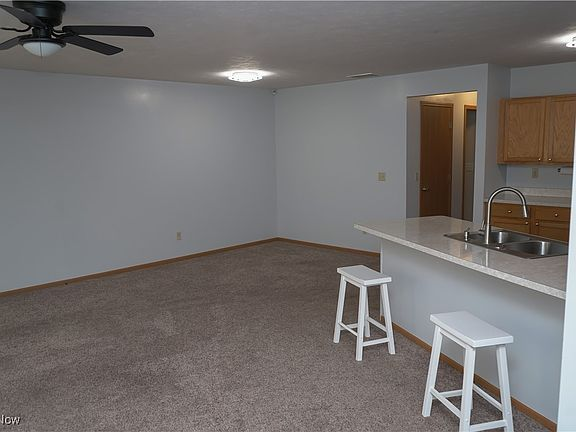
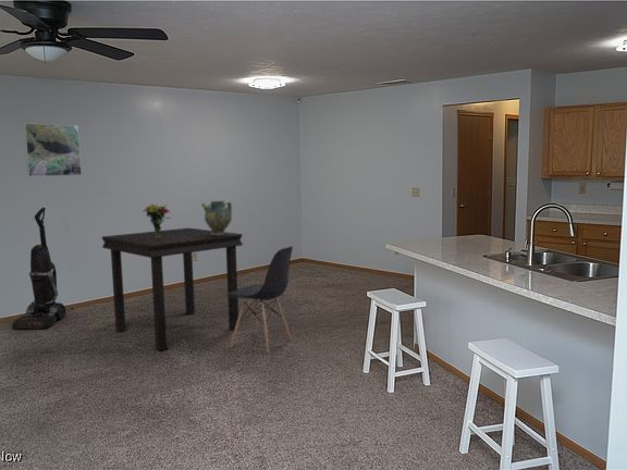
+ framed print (53, 150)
+ dining table (184, 283)
+ vacuum cleaner (35, 267)
+ chair (261, 295)
+ ceramic jug (217, 217)
+ bouquet (157, 220)
